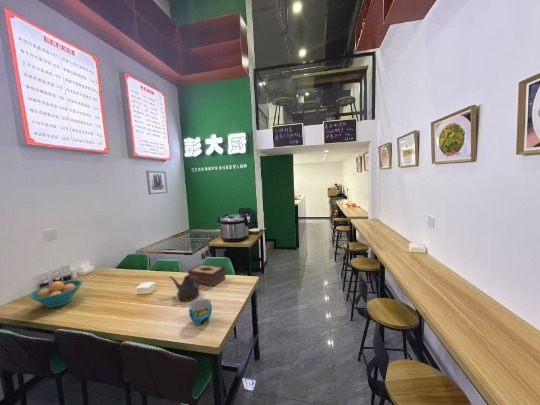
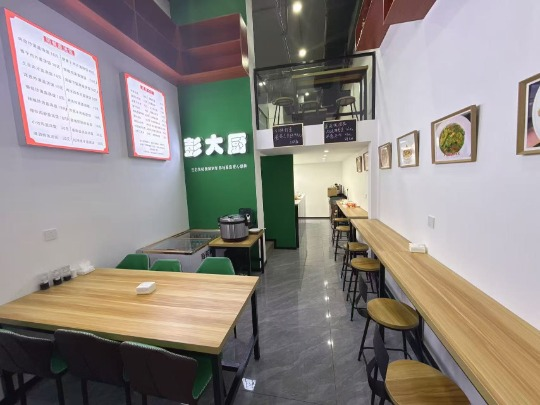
- wall art (157, 182)
- fruit bowl (57, 292)
- teapot (184, 285)
- cup (200, 311)
- tissue box (206, 274)
